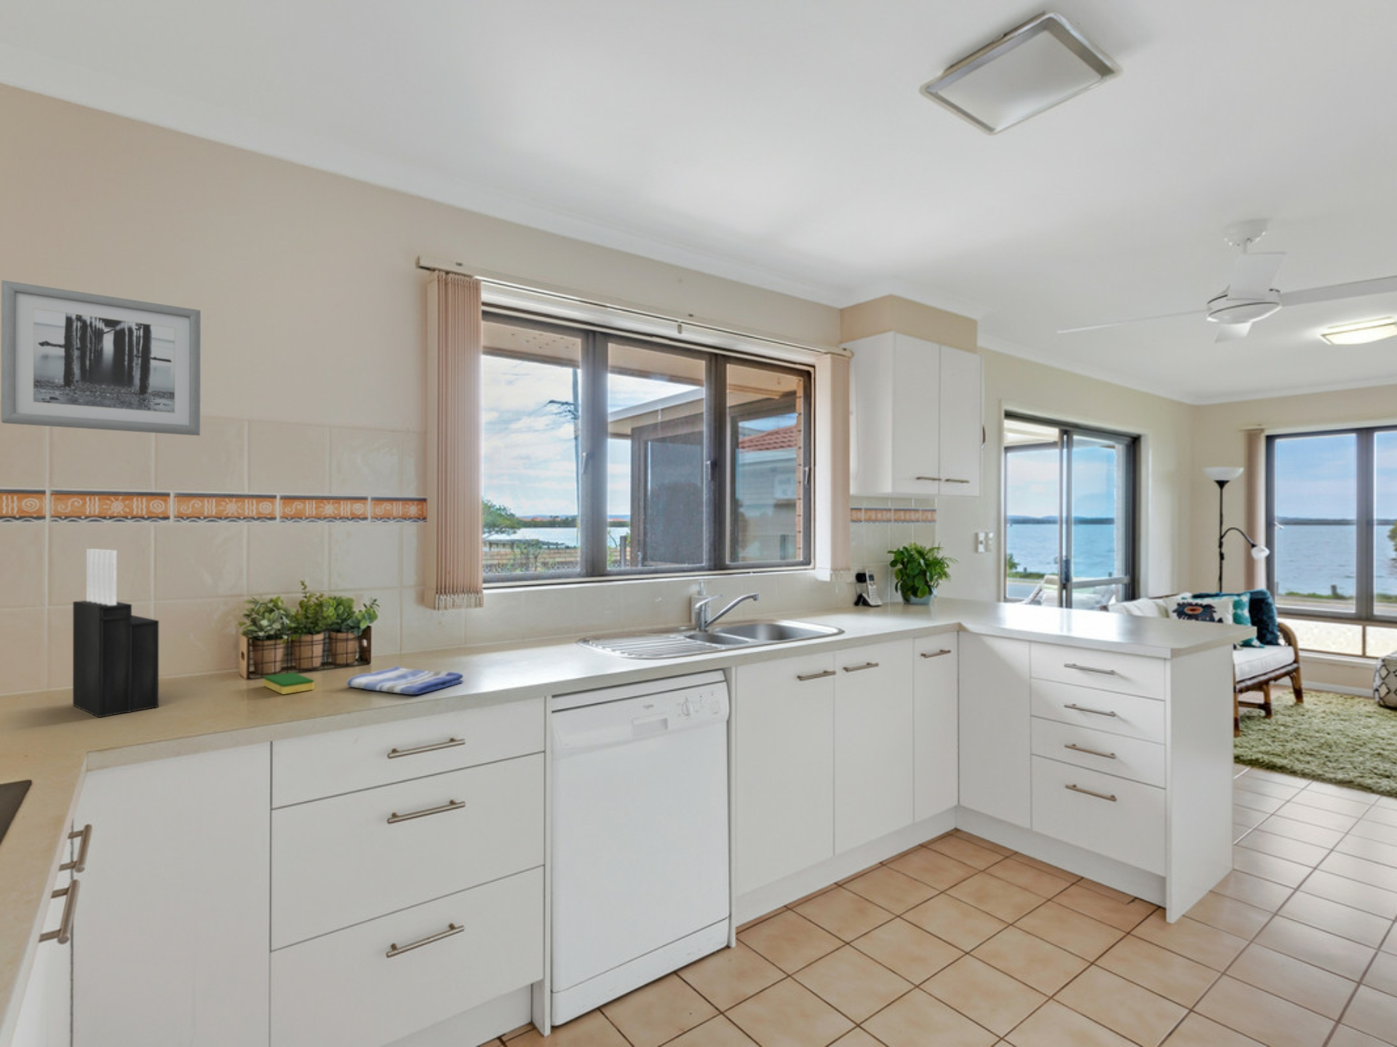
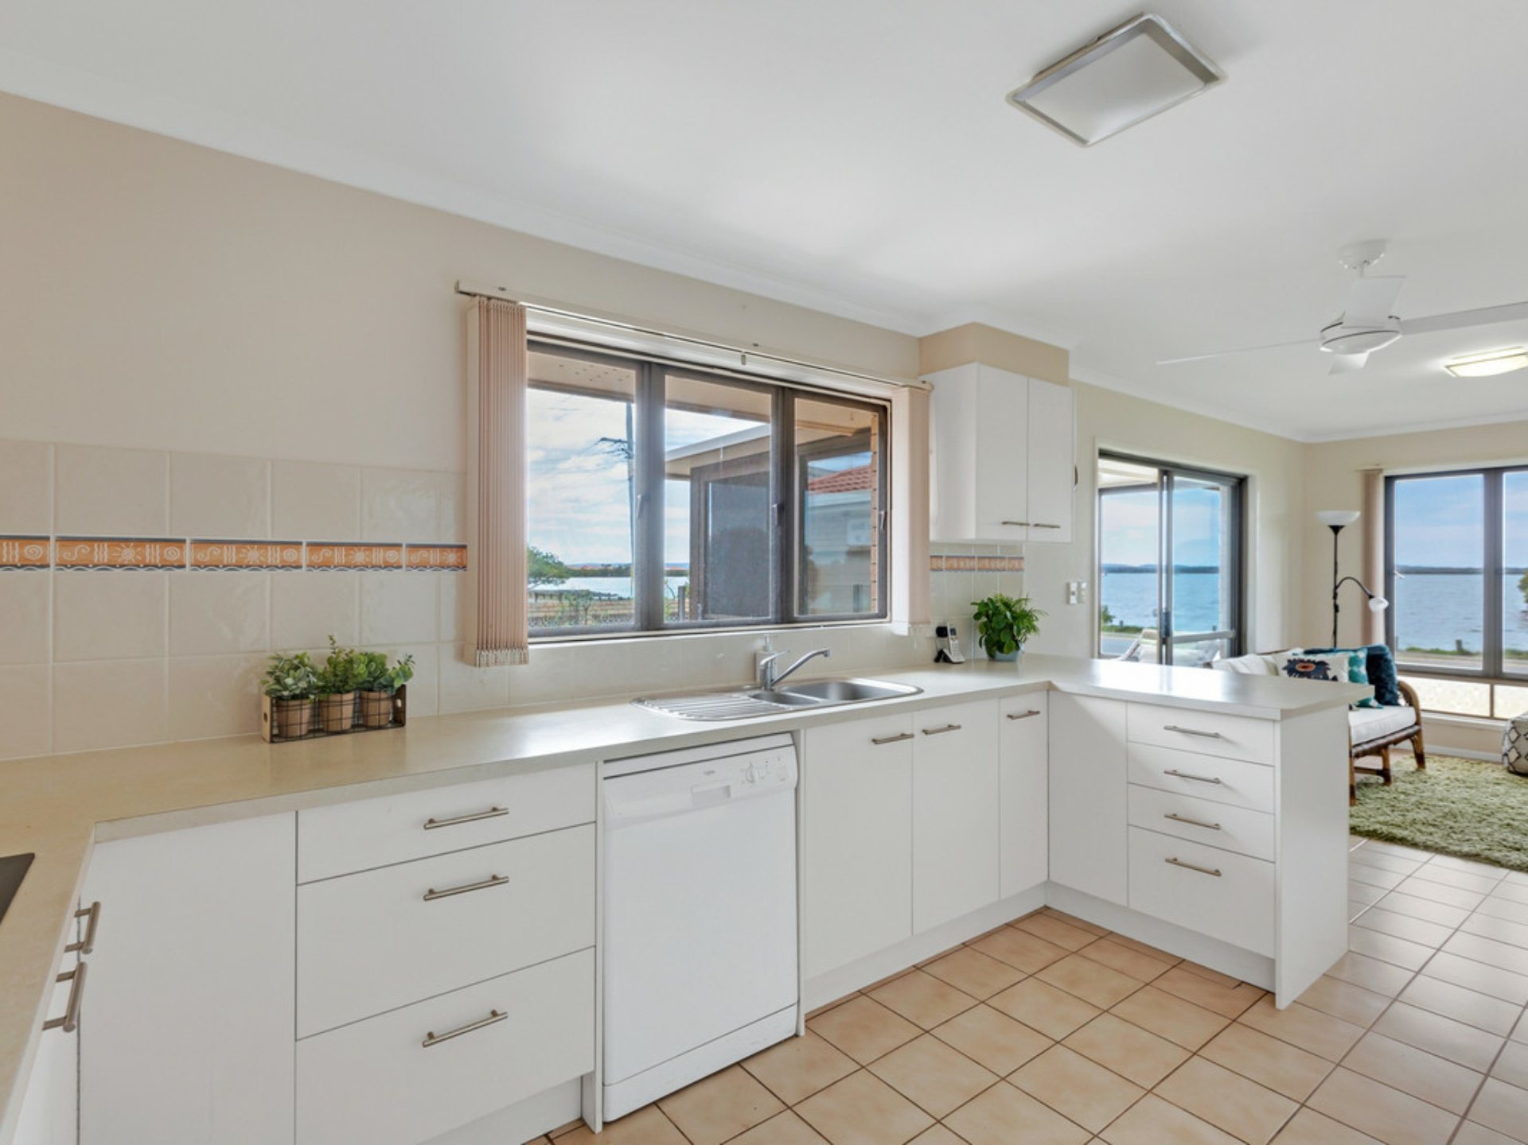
- dish towel (405, 680)
- dish sponge (288, 683)
- wall art (107, 363)
- knife block (121, 627)
